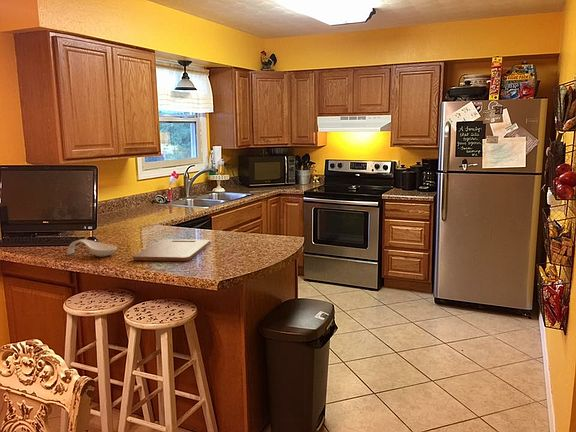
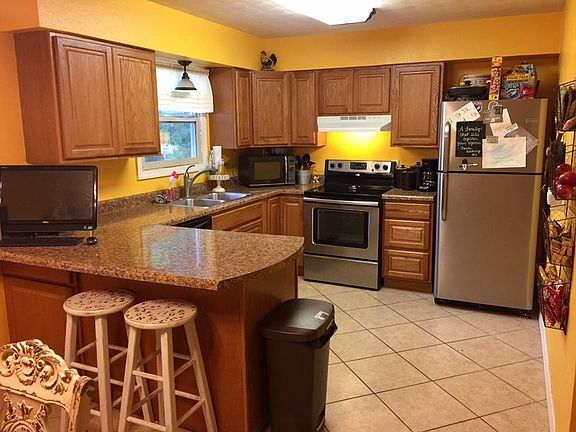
- spoon rest (91, 247)
- cutting board (174, 249)
